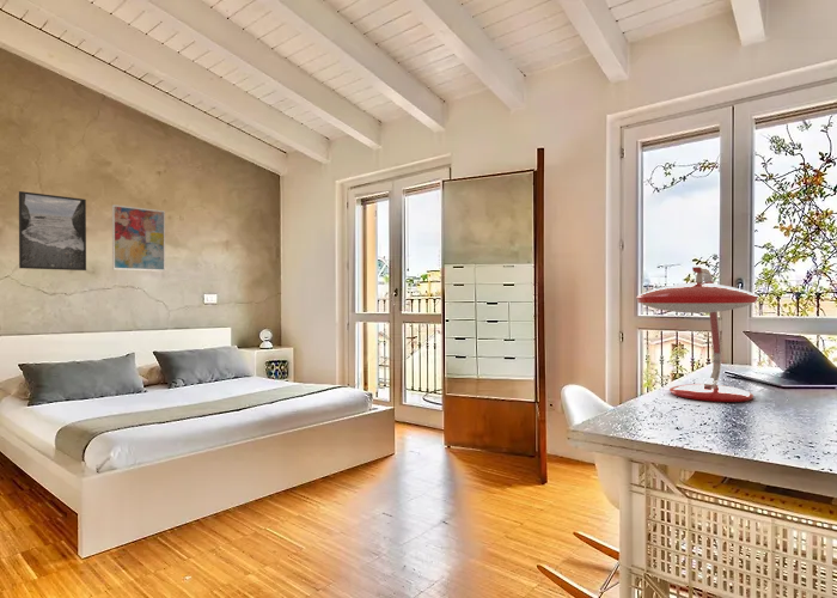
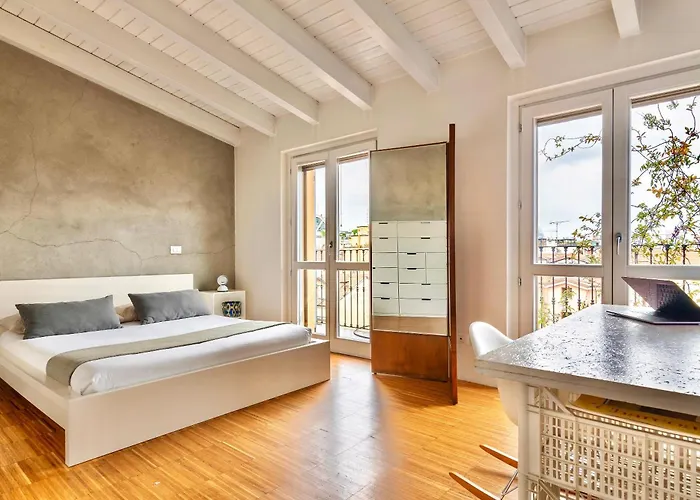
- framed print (54, 232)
- wall art (139, 239)
- desk lamp (711, 334)
